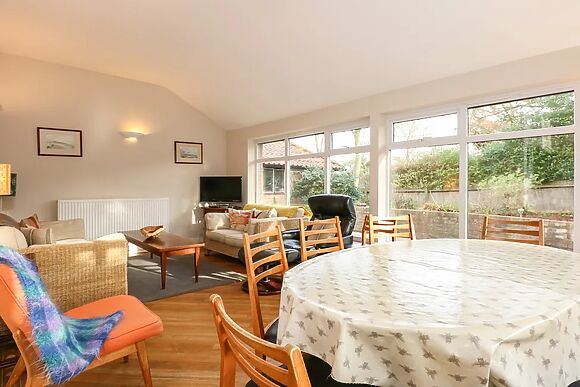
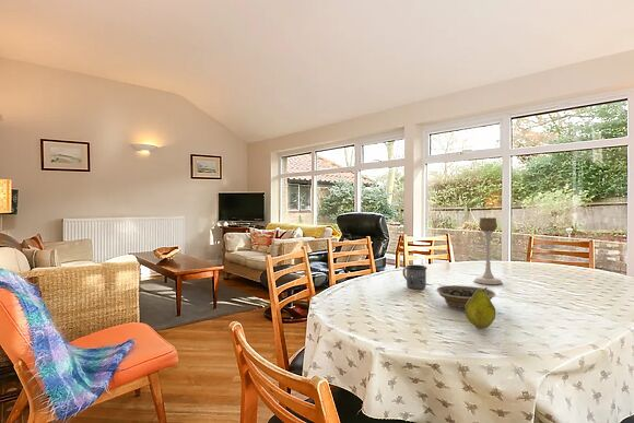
+ fruit (480, 307)
+ mug (413, 275)
+ bowl (465, 297)
+ candle holder (488, 249)
